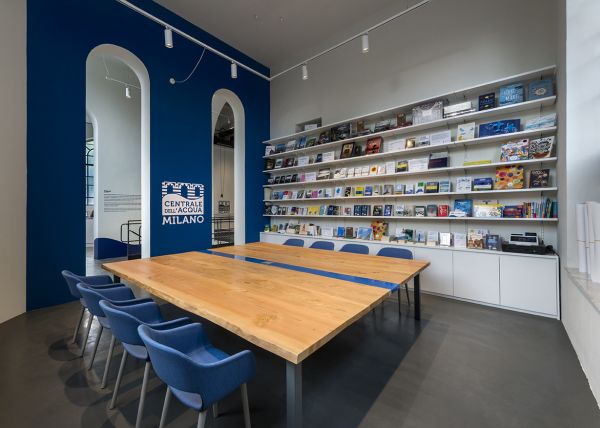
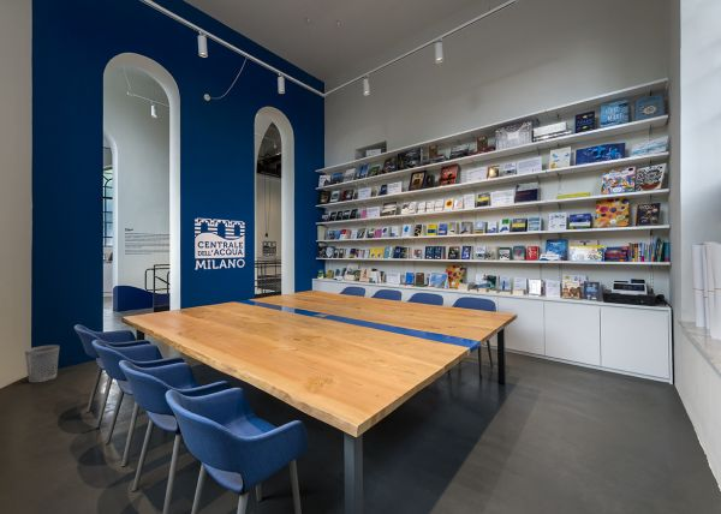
+ wastebasket (42, 363)
